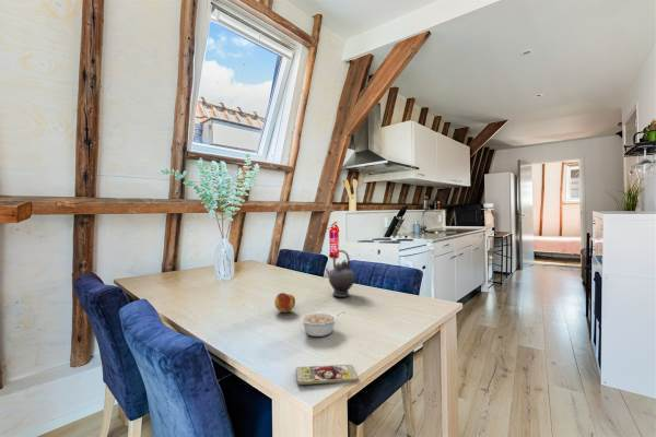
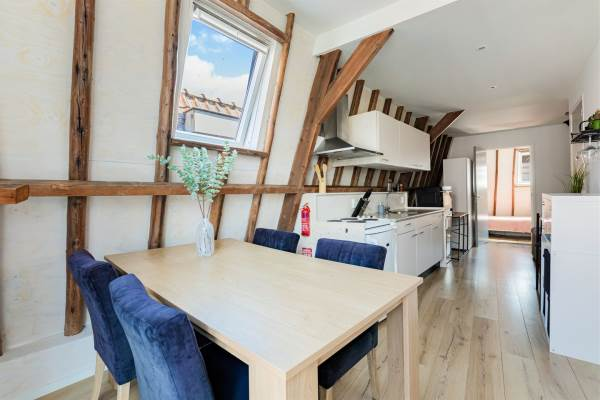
- teapot (338, 272)
- smartphone (326, 374)
- fruit (284, 302)
- legume (319, 322)
